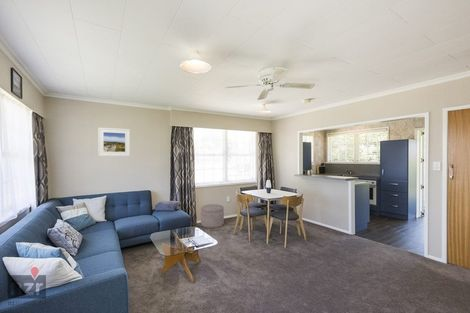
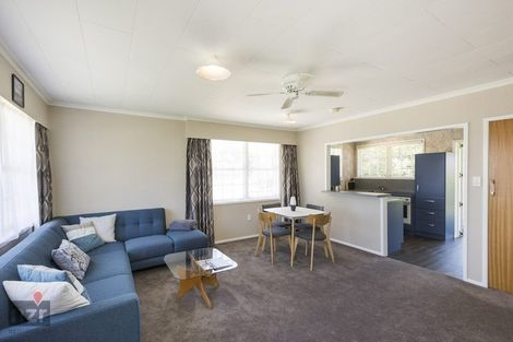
- ottoman (212, 215)
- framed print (114, 142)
